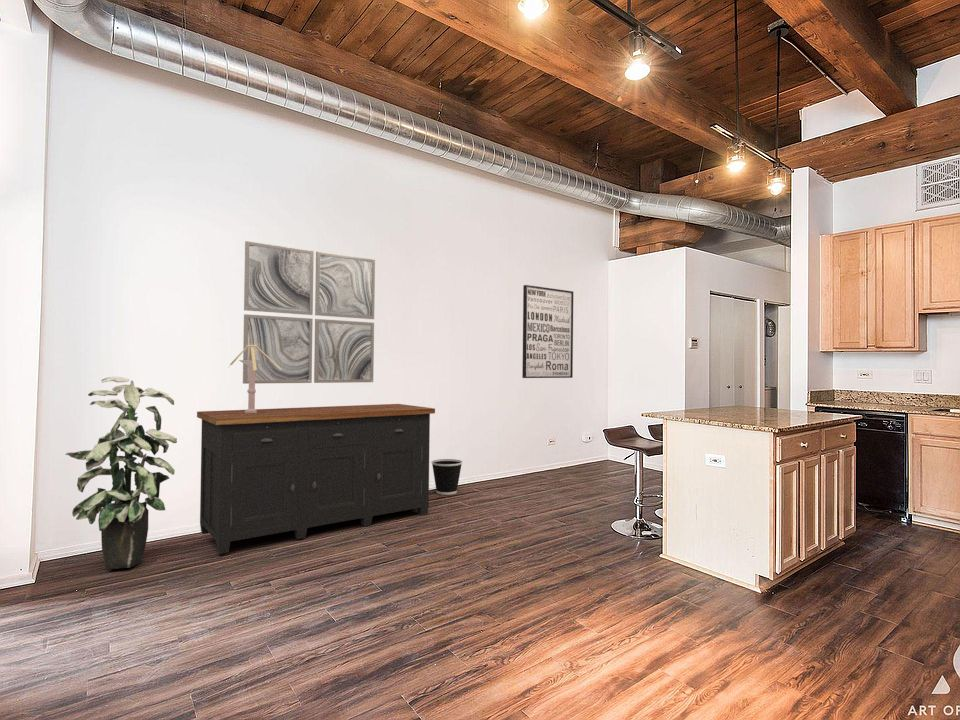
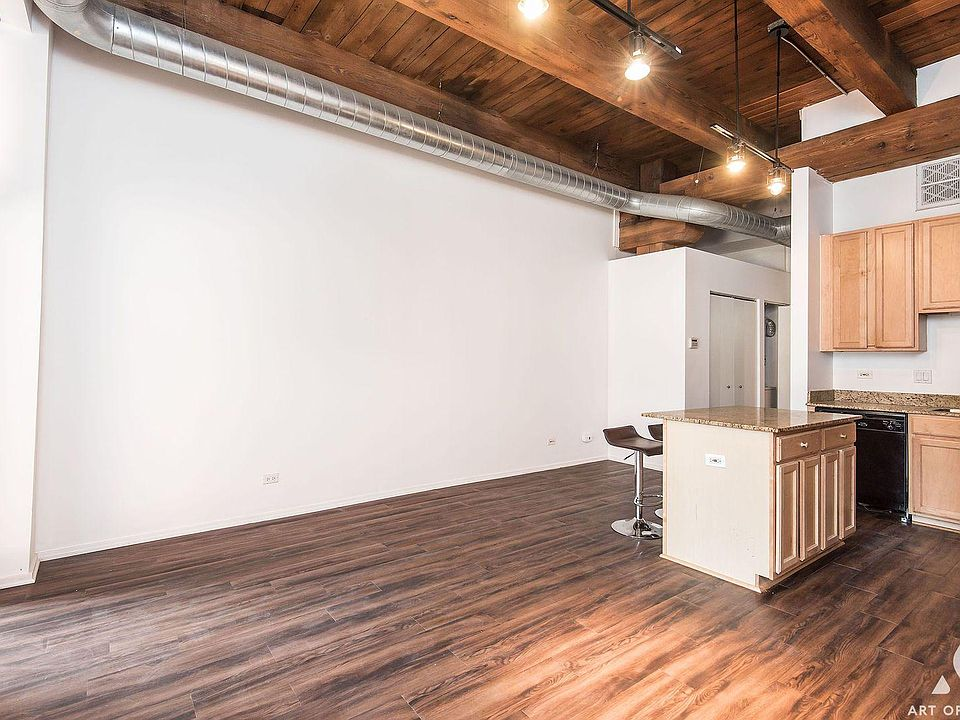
- wall art (312, 319)
- indoor plant (122, 470)
- wastebasket (446, 476)
- wall art (548, 333)
- table lamp (253, 378)
- sideboard (322, 466)
